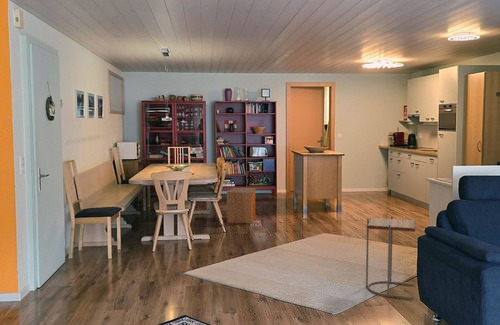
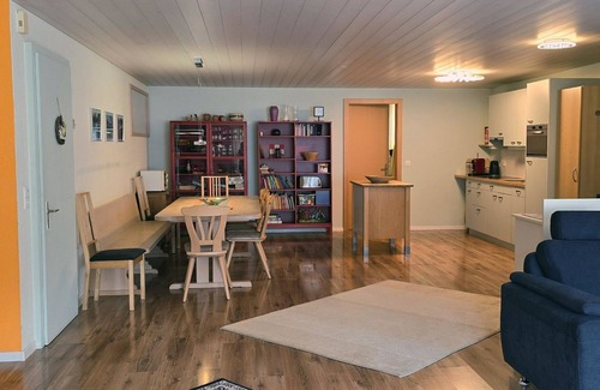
- side table (390, 255)
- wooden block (241, 205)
